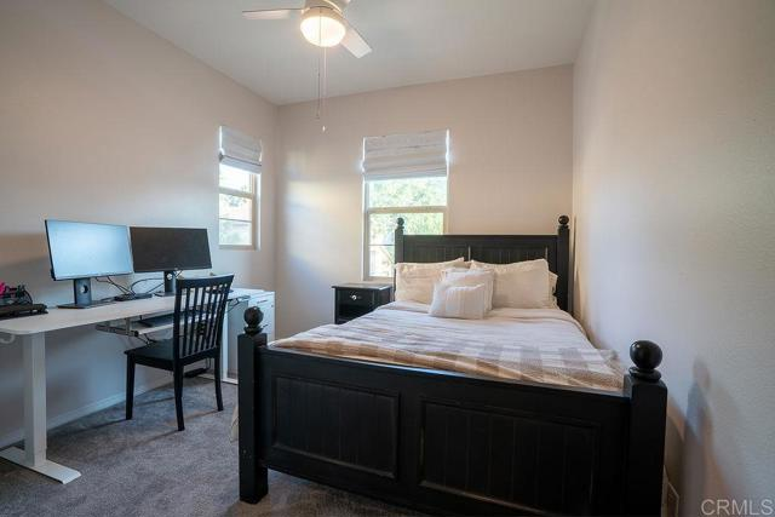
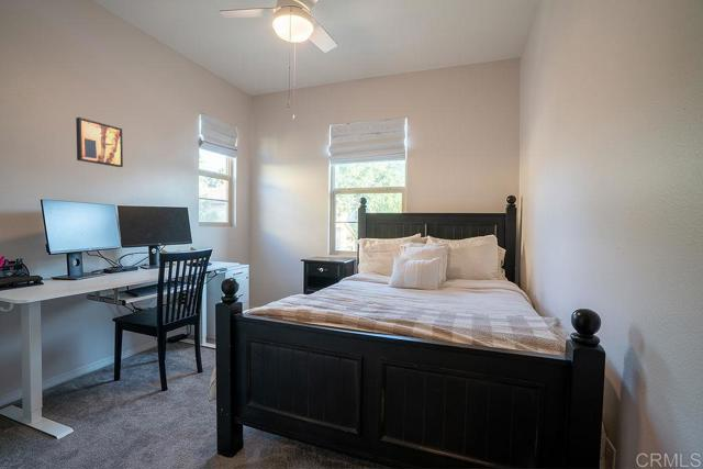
+ wall art (100, 143)
